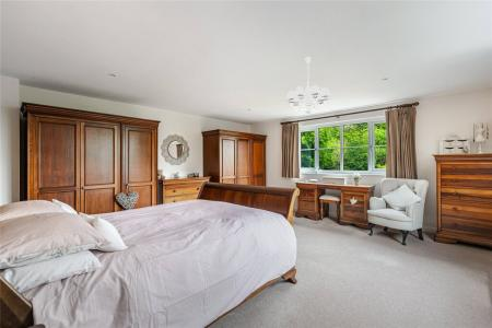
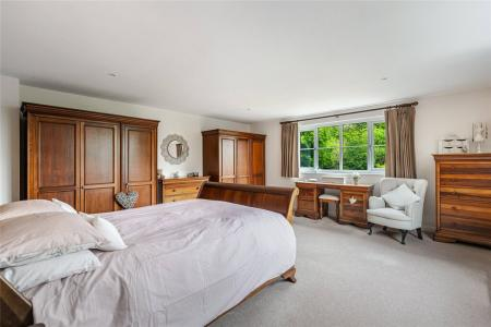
- chandelier (307, 87)
